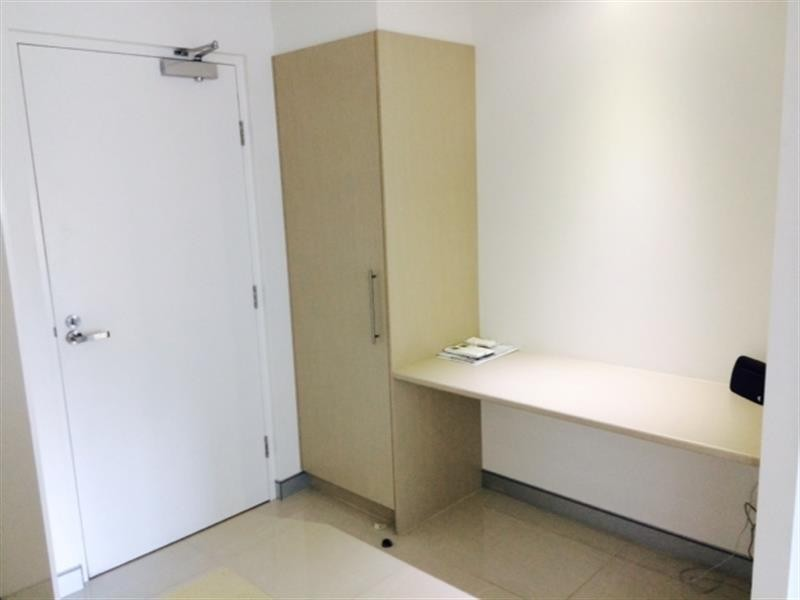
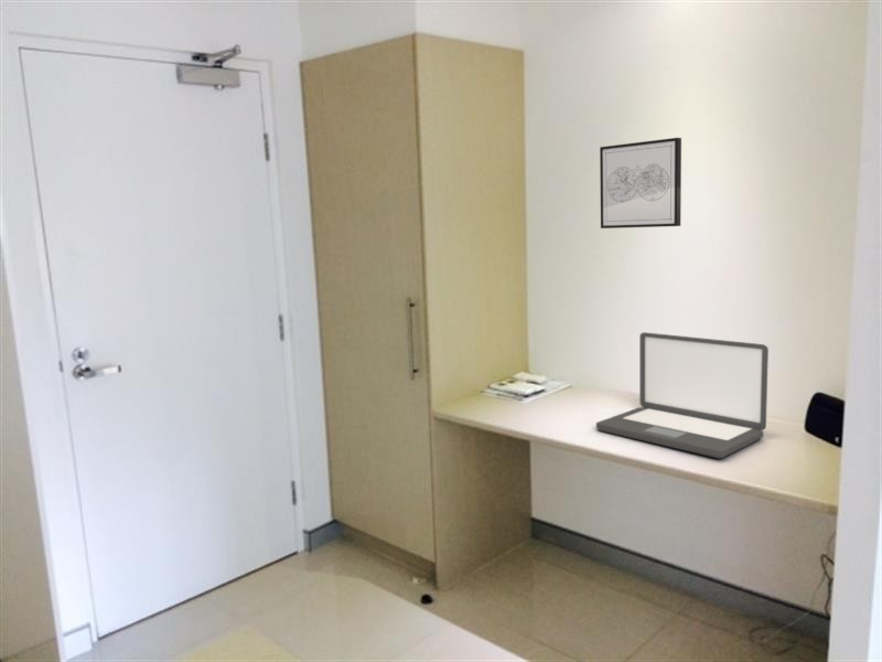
+ wall art (638, 184)
+ laptop (677, 388)
